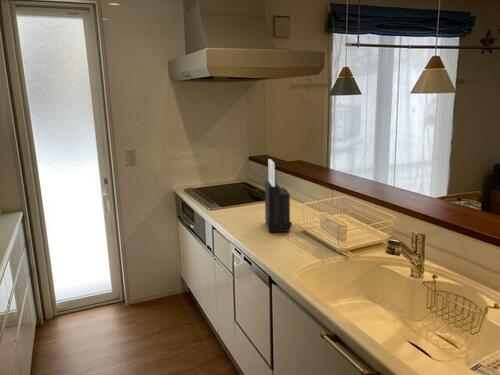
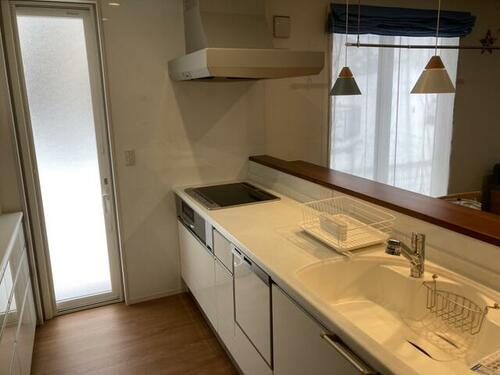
- knife block (279, 194)
